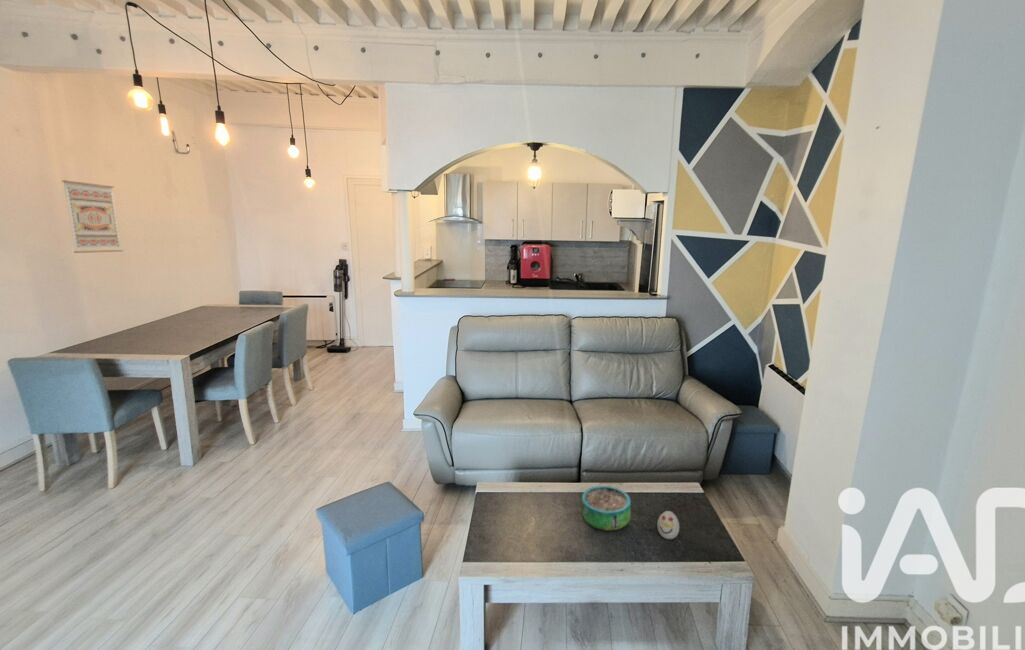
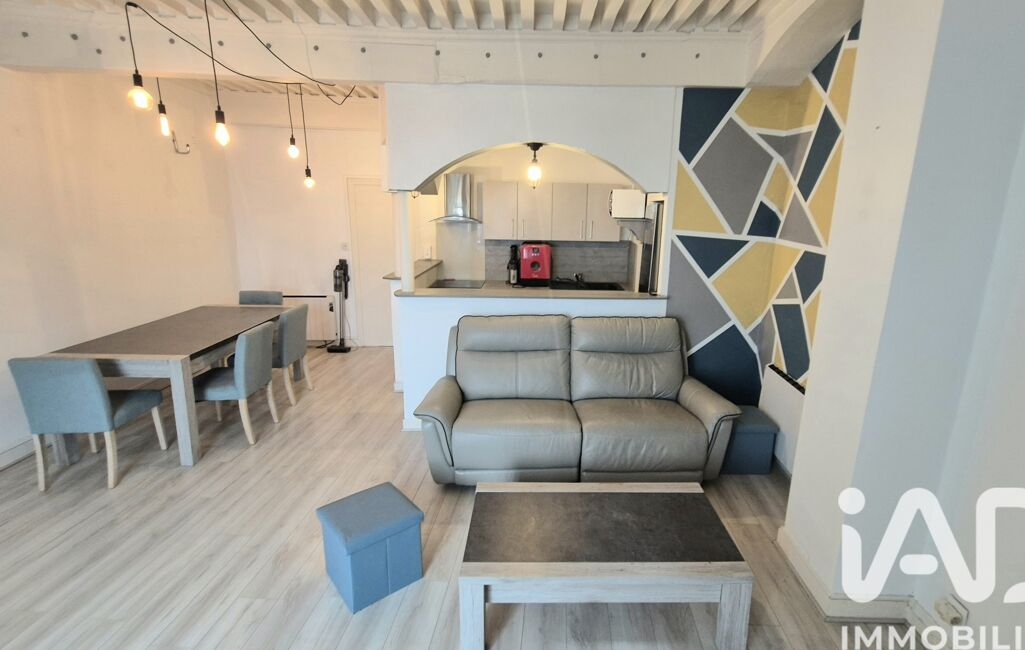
- wall art (94, 218)
- decorative bowl (606, 508)
- decorative egg (668, 523)
